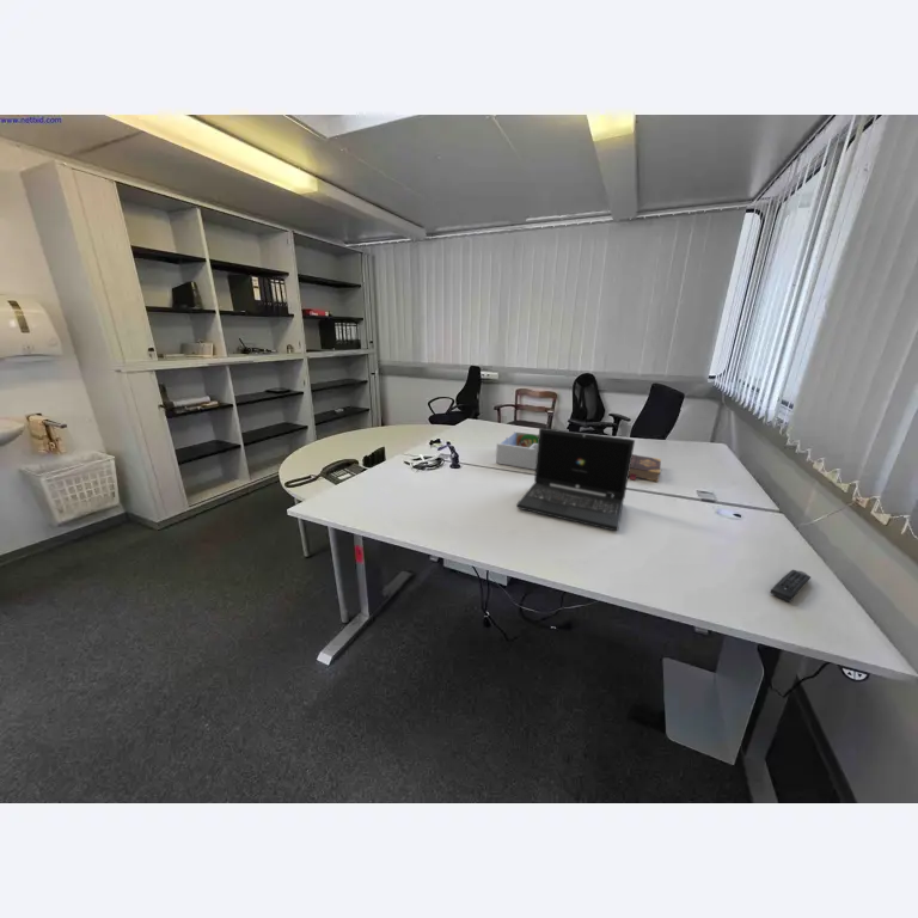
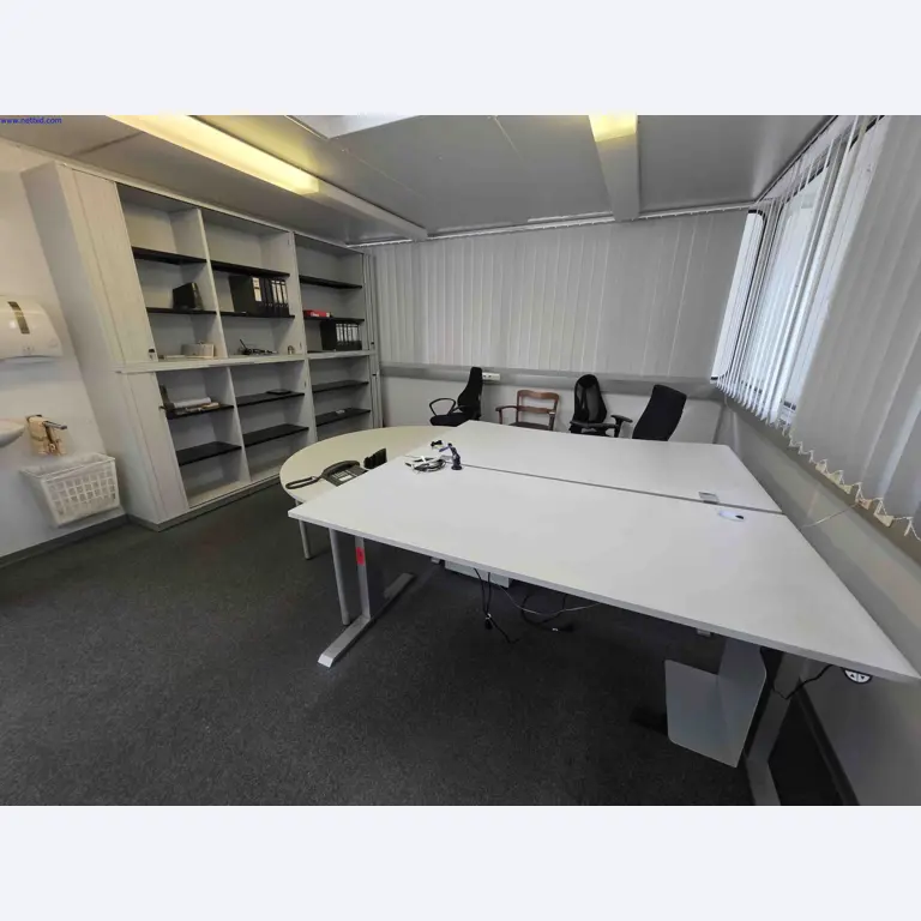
- remote control (791, 582)
- book (643, 467)
- desk organizer (537, 451)
- laptop (575, 475)
